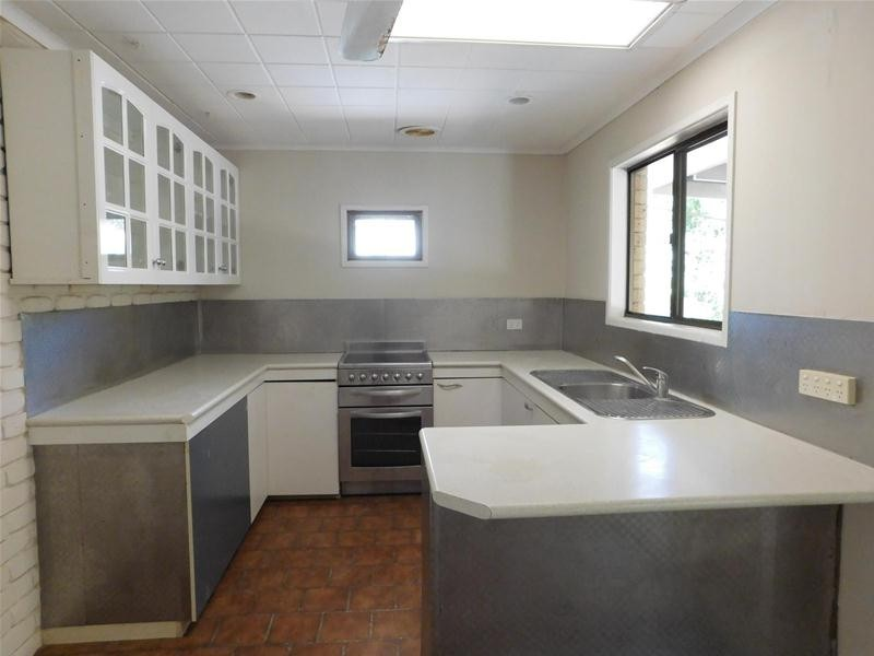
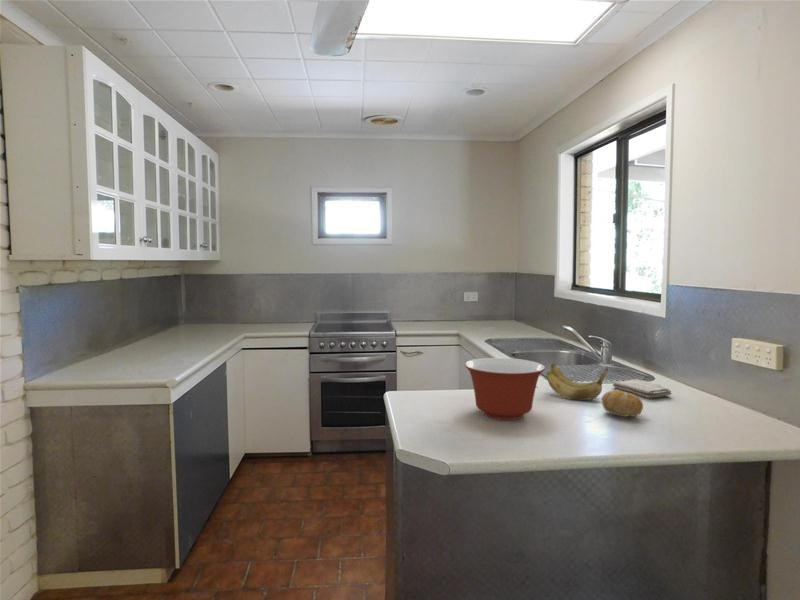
+ mixing bowl (503, 389)
+ banana (572, 381)
+ washcloth (641, 387)
+ fruit (621, 402)
